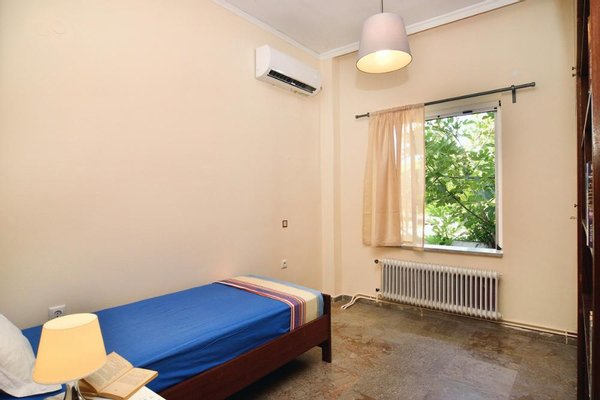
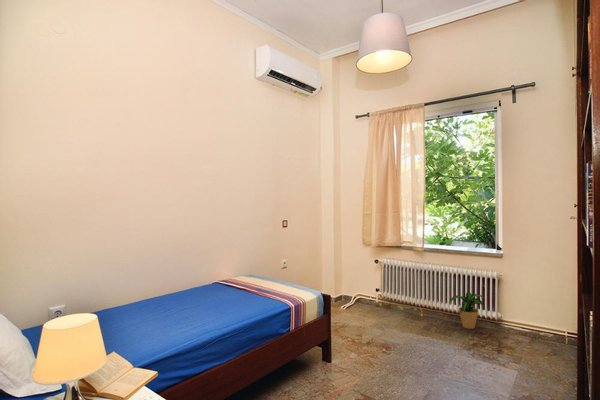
+ potted plant (468, 310)
